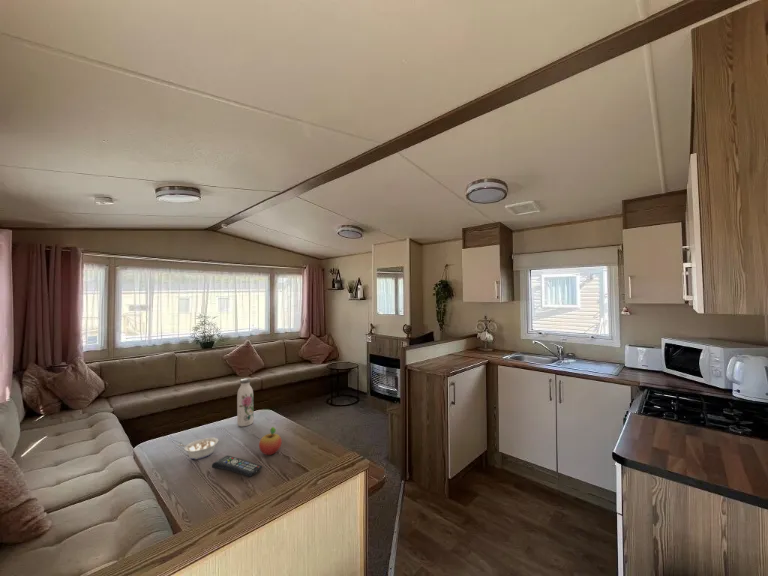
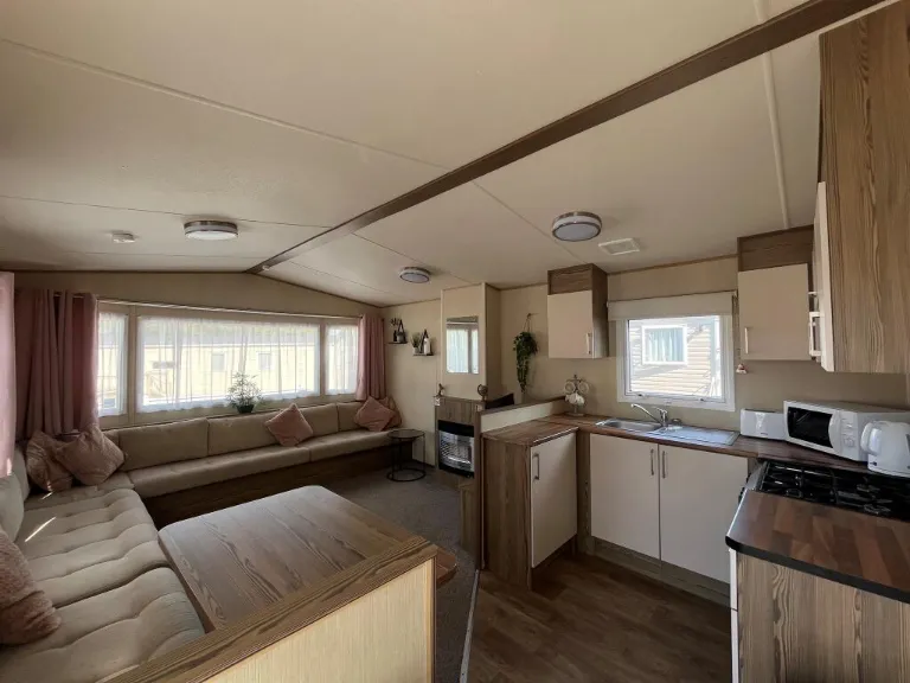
- water bottle (245, 401)
- legume (200, 448)
- remote control (236, 465)
- fruit (270, 441)
